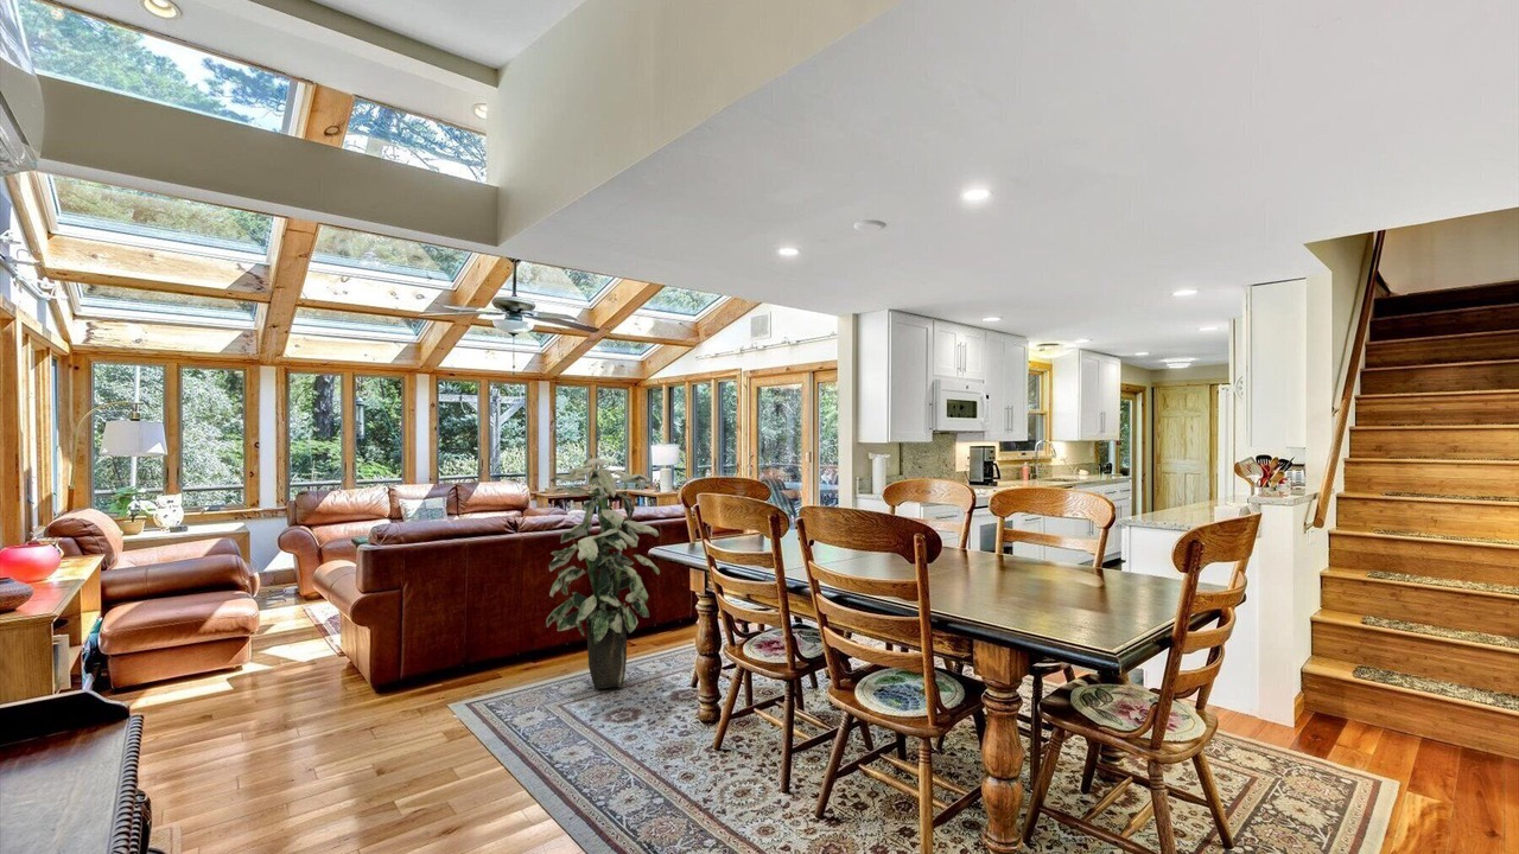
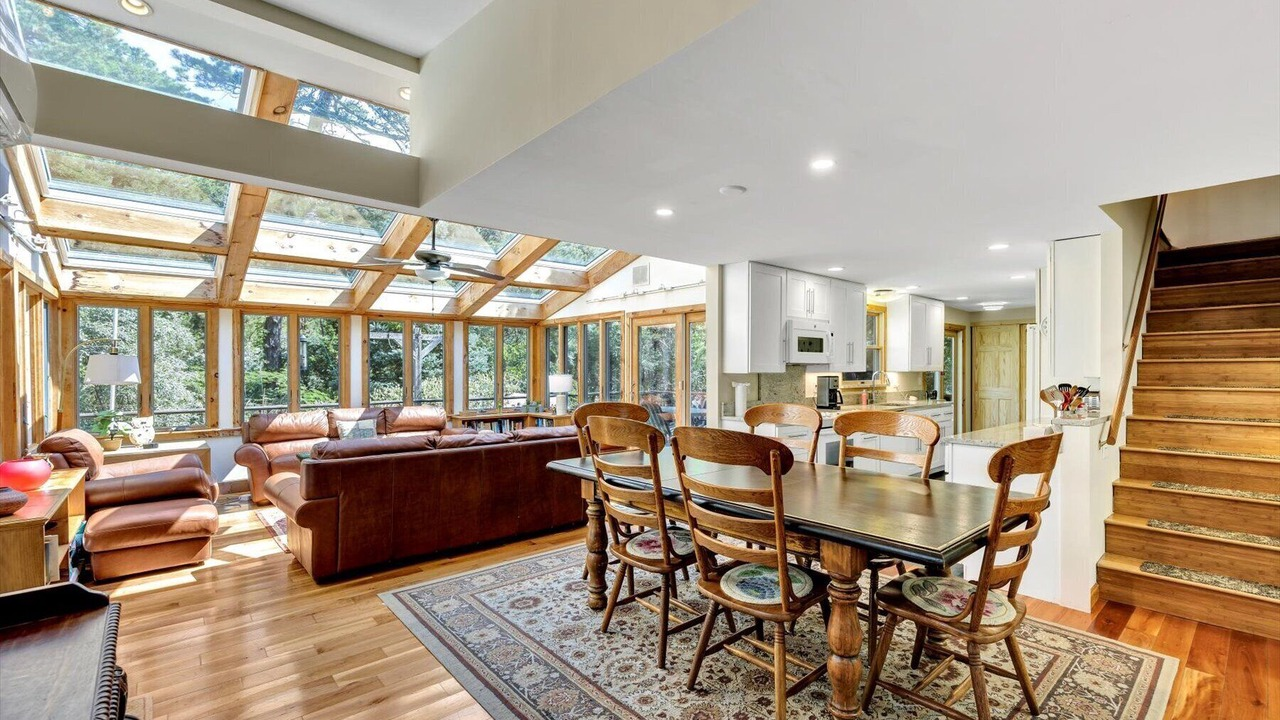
- indoor plant (599, 569)
